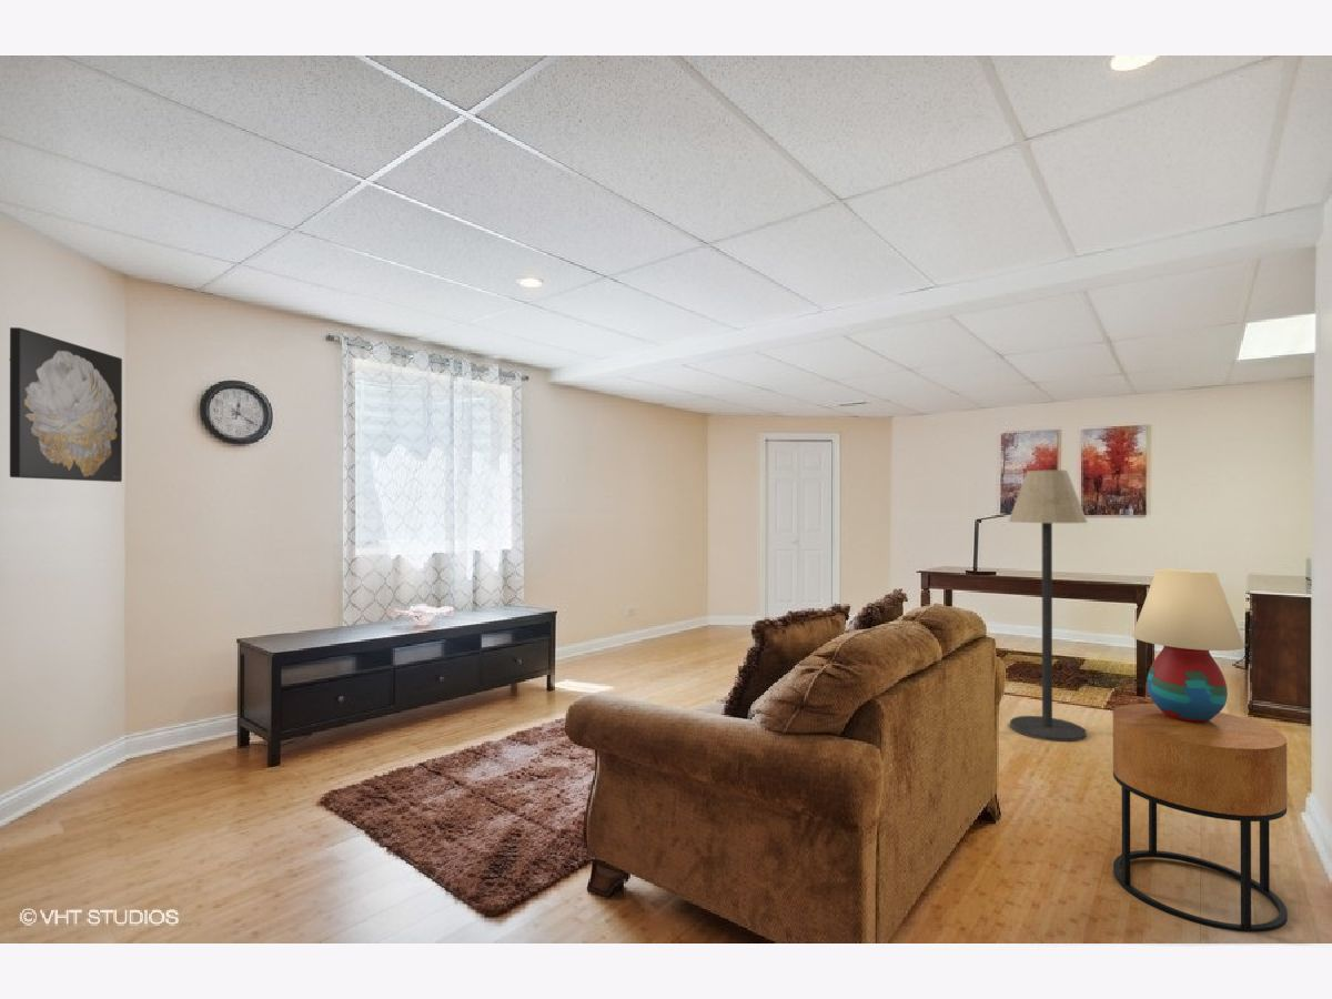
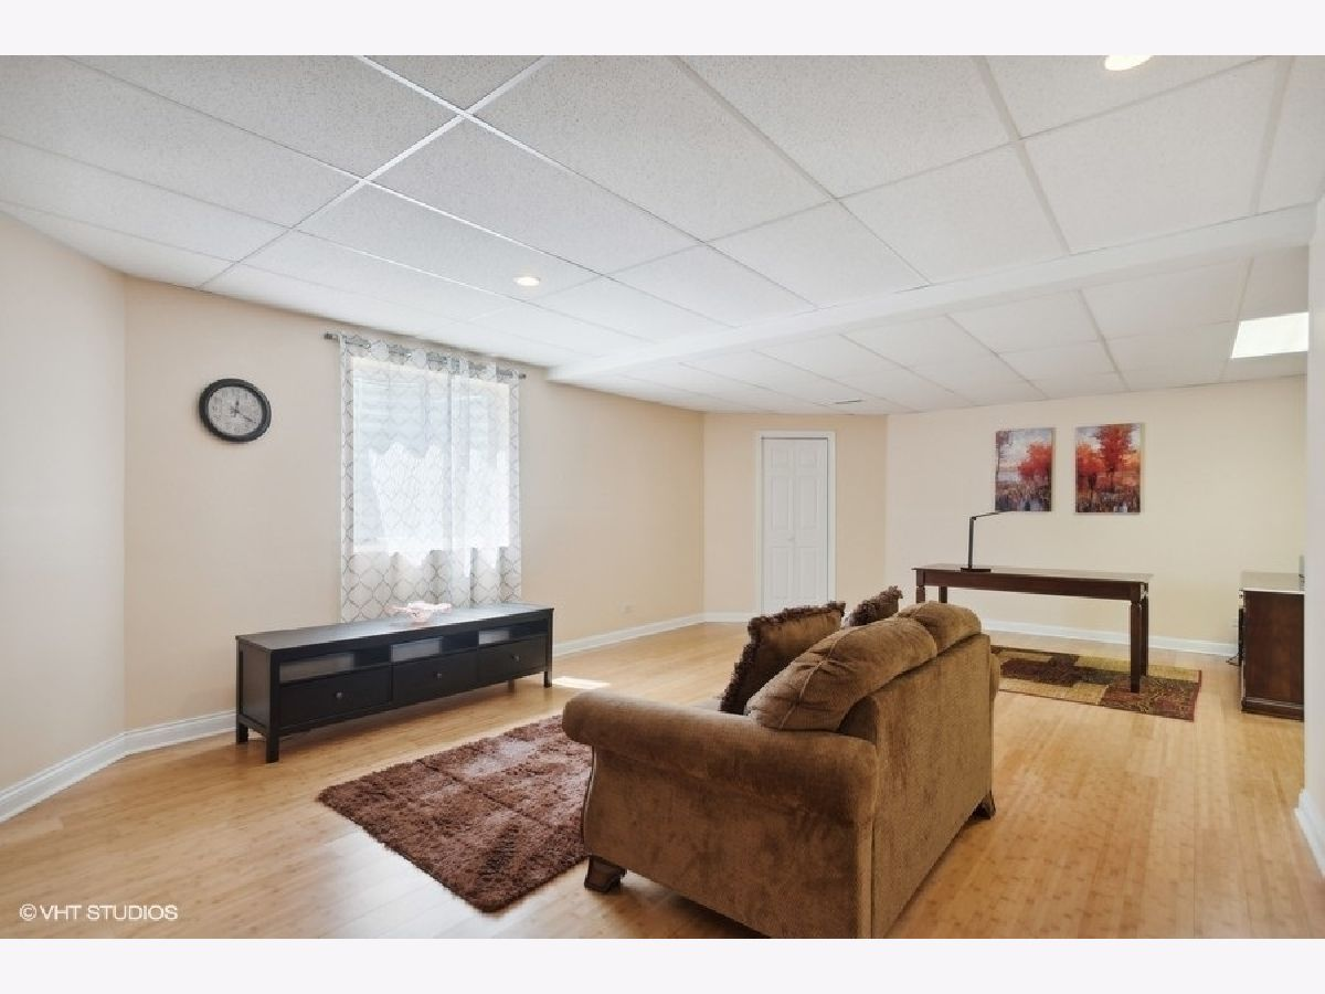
- side table (1194, 807)
- wall art (70, 412)
- table lamp (1185, 643)
- floor lamp (1047, 599)
